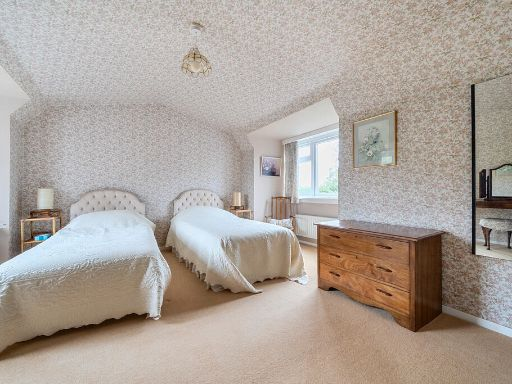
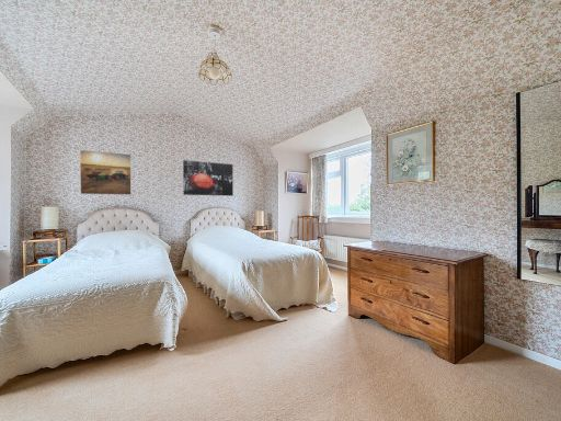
+ wall art (208, 179)
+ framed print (106, 173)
